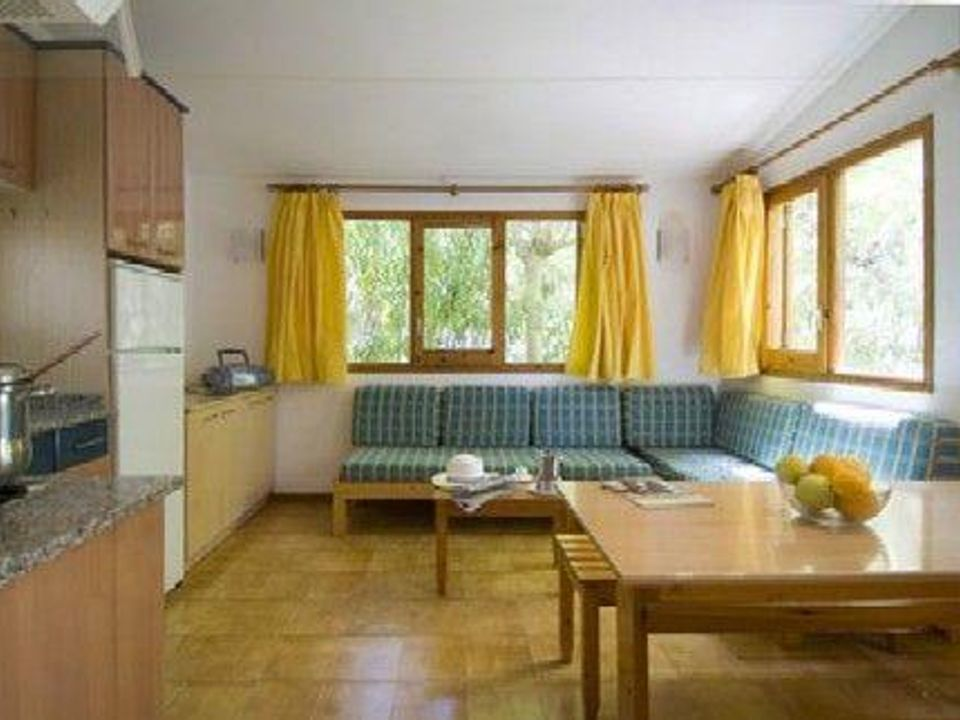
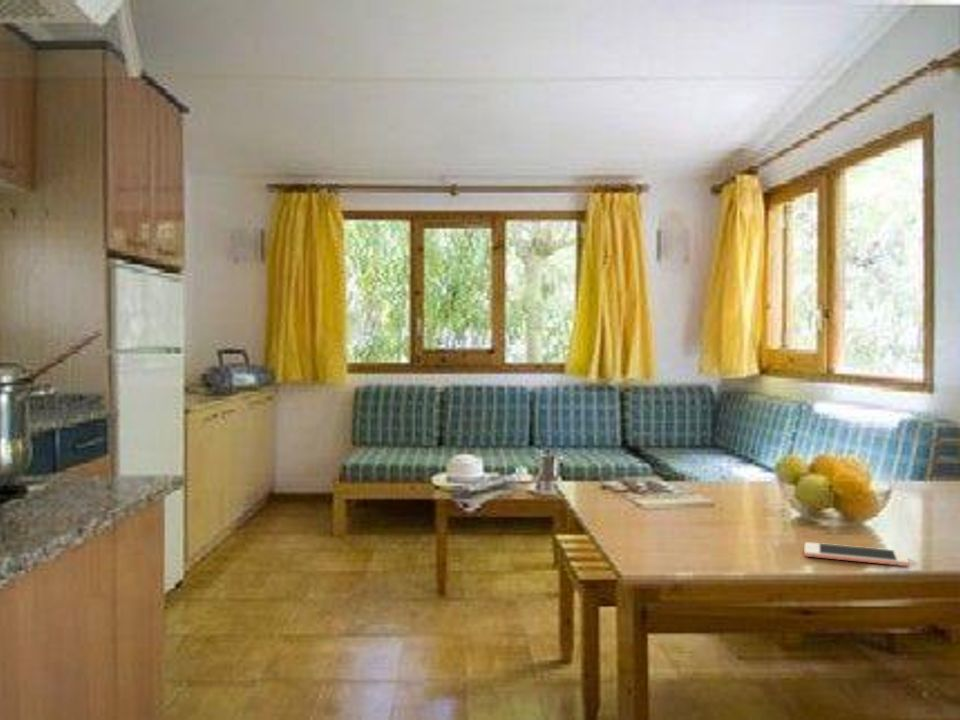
+ cell phone (854, 553)
